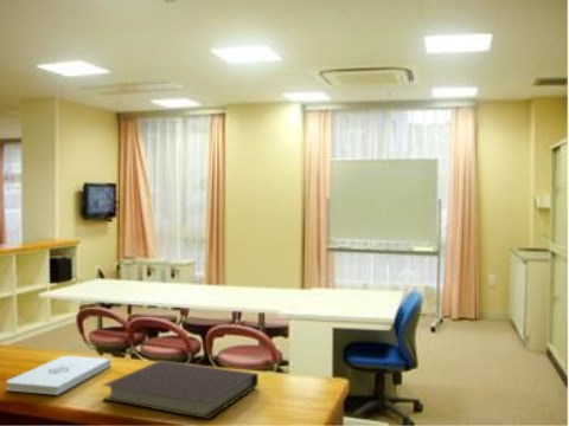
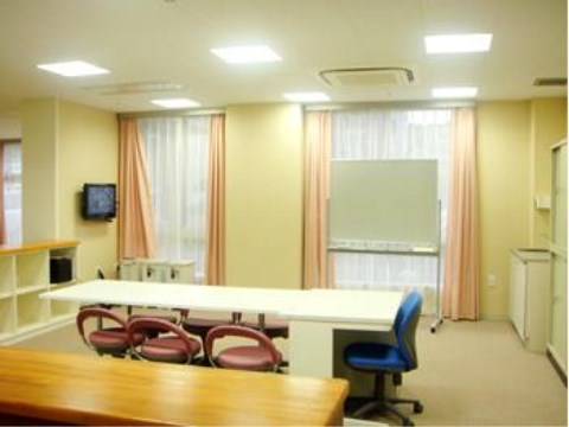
- notebook (183, 385)
- notepad (60, 373)
